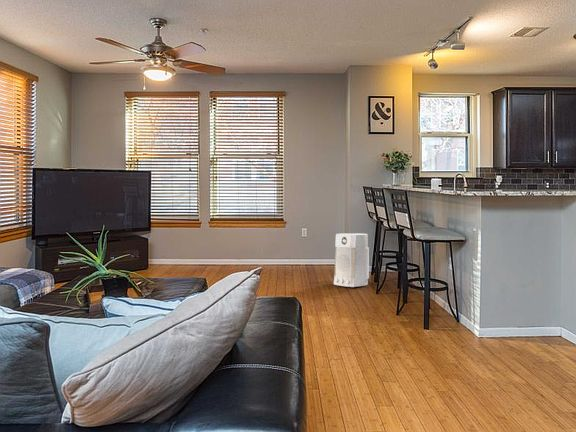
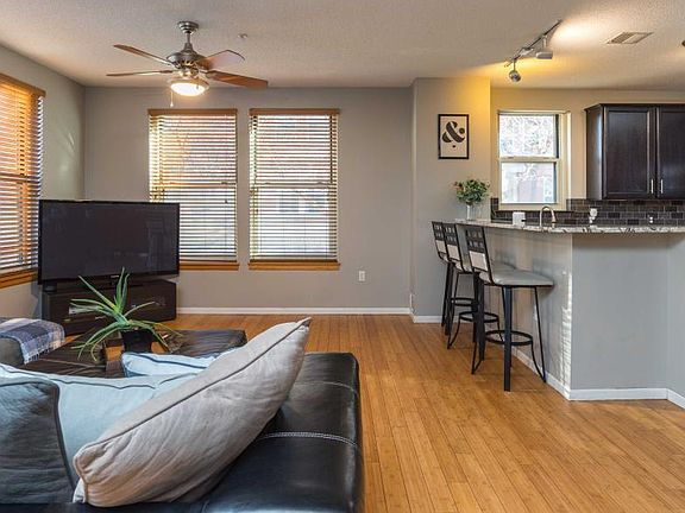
- air purifier (352, 259)
